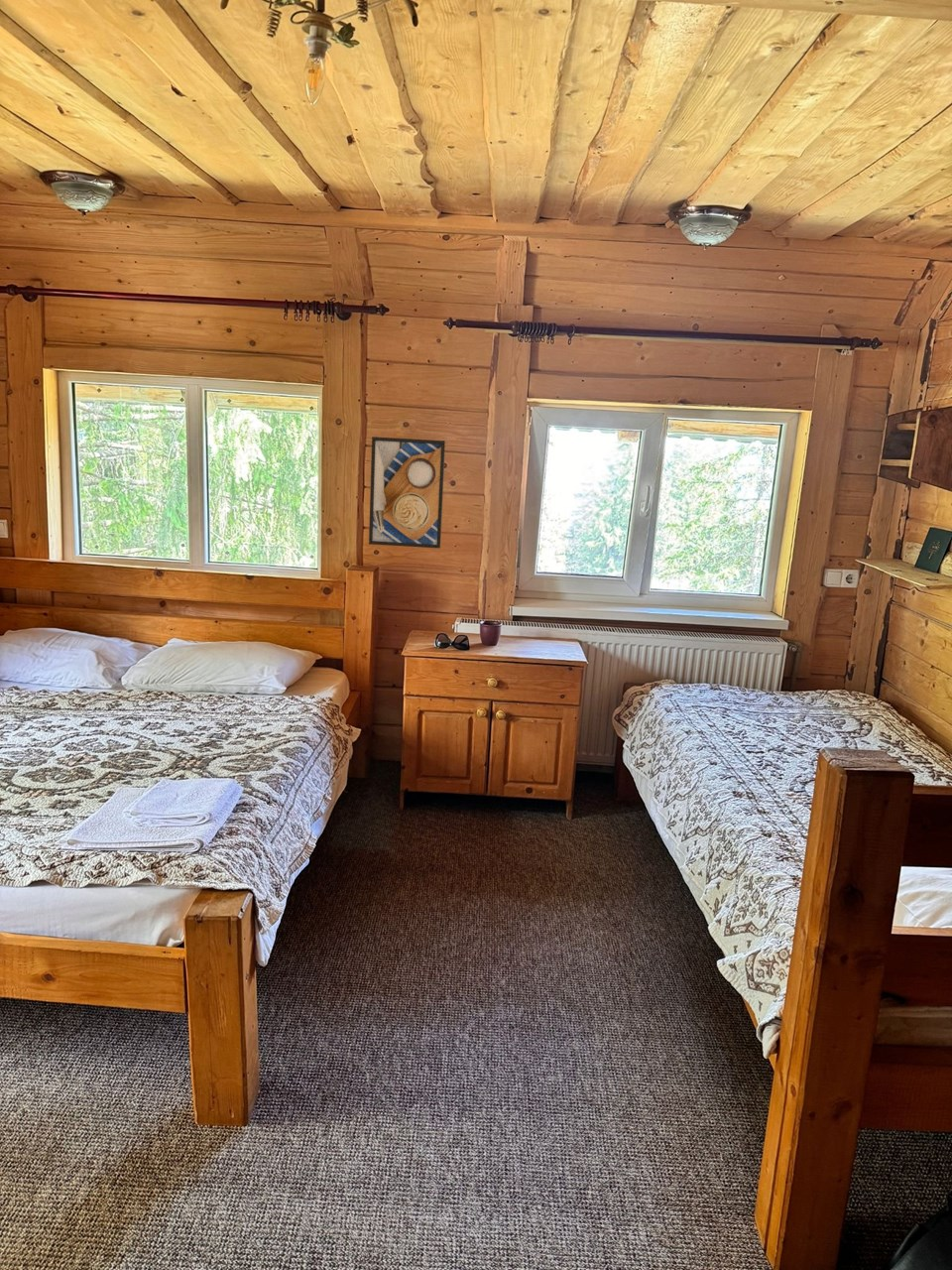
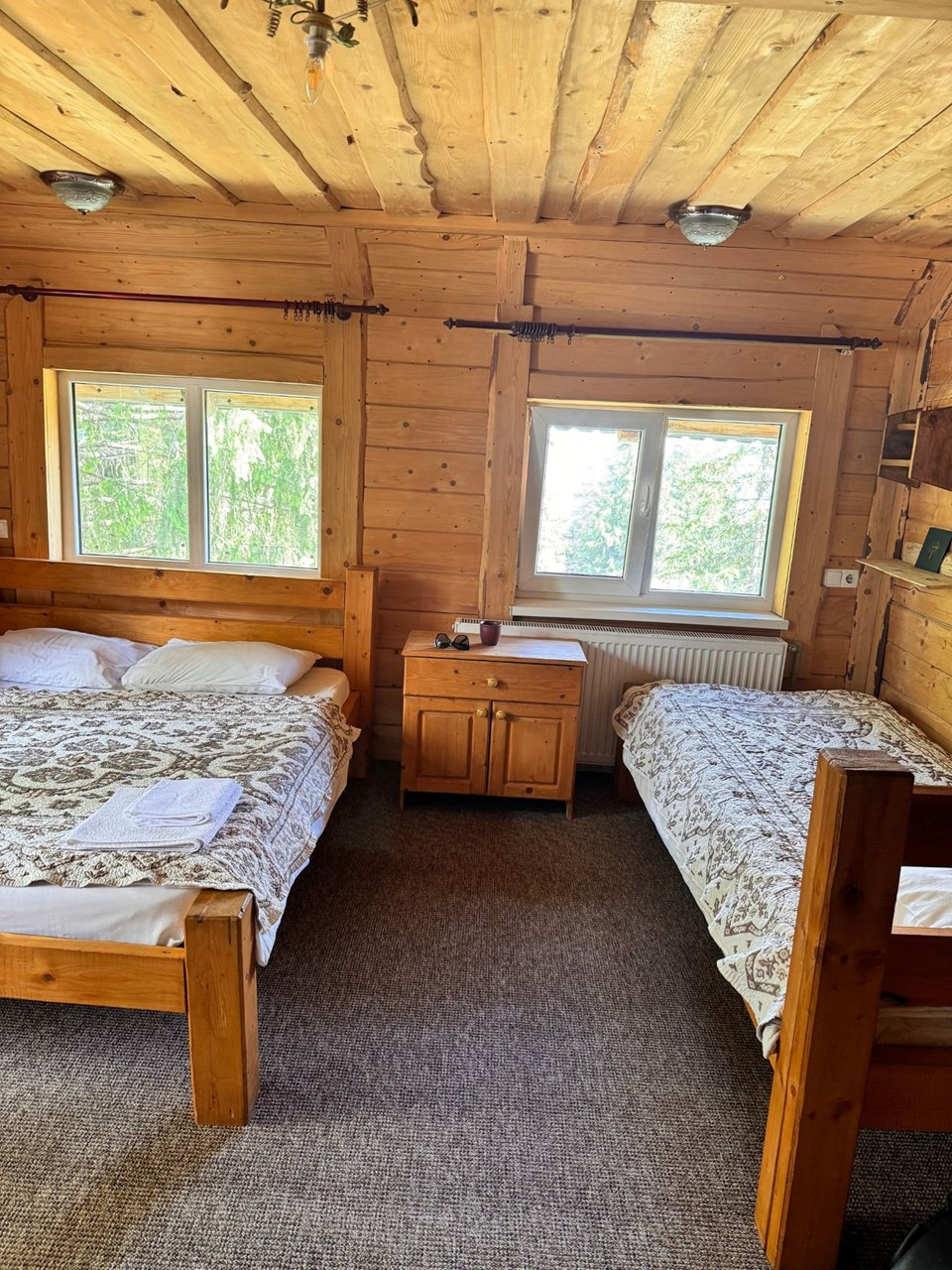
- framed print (407, 493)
